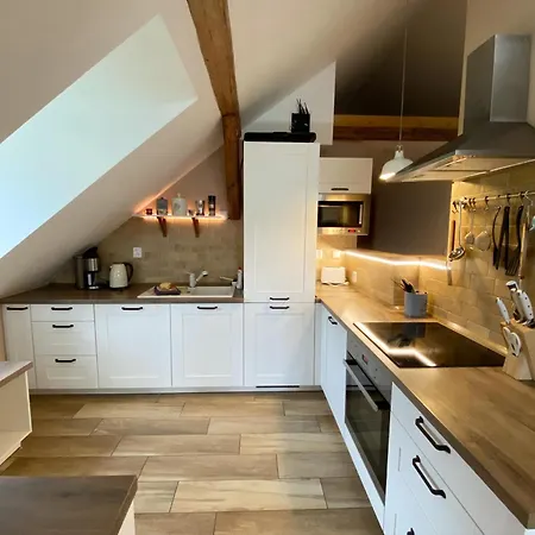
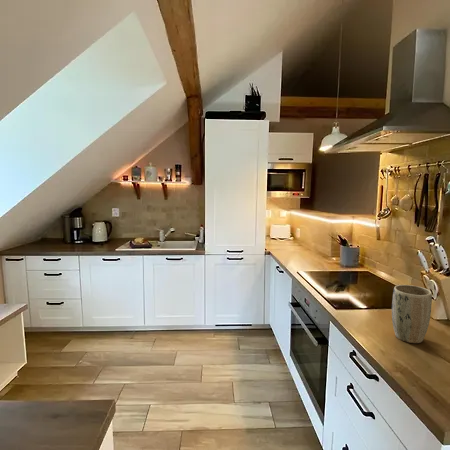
+ plant pot (410, 313)
